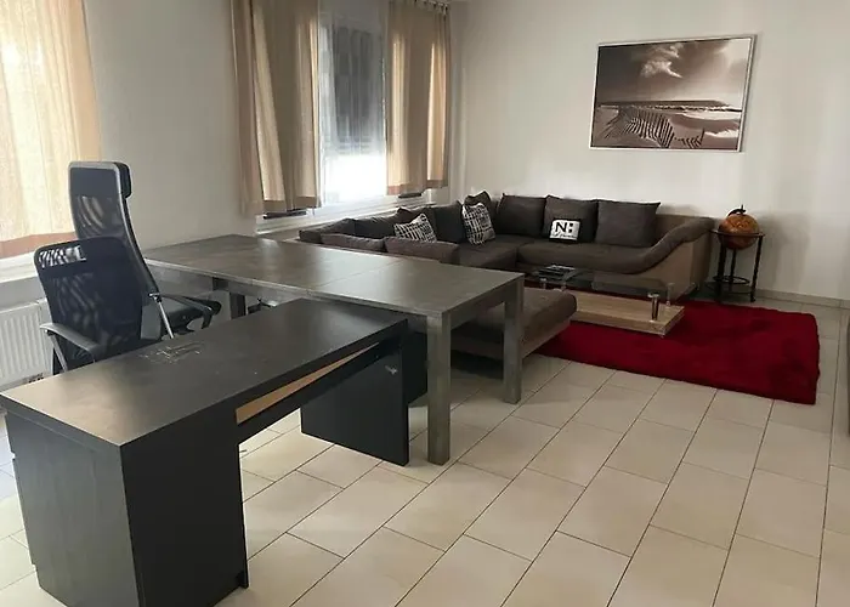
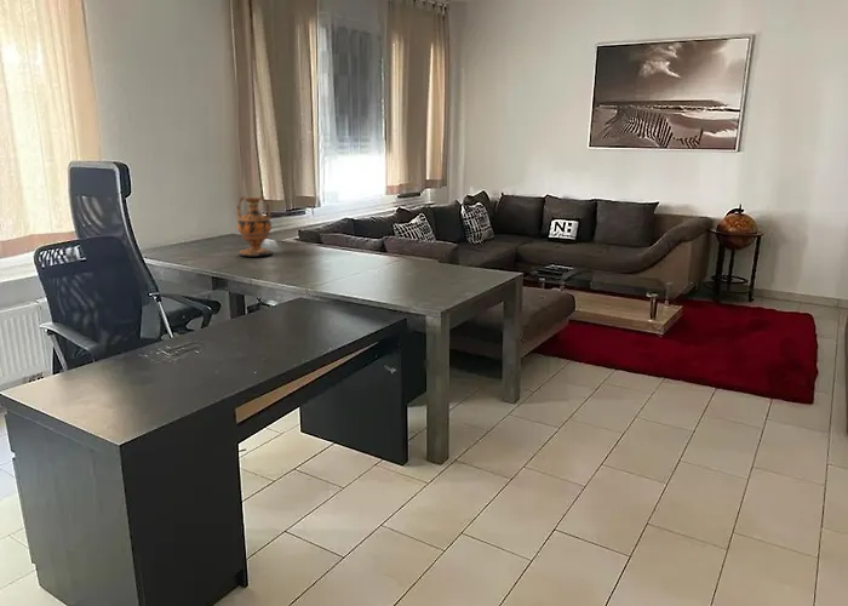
+ vase (254, 225)
